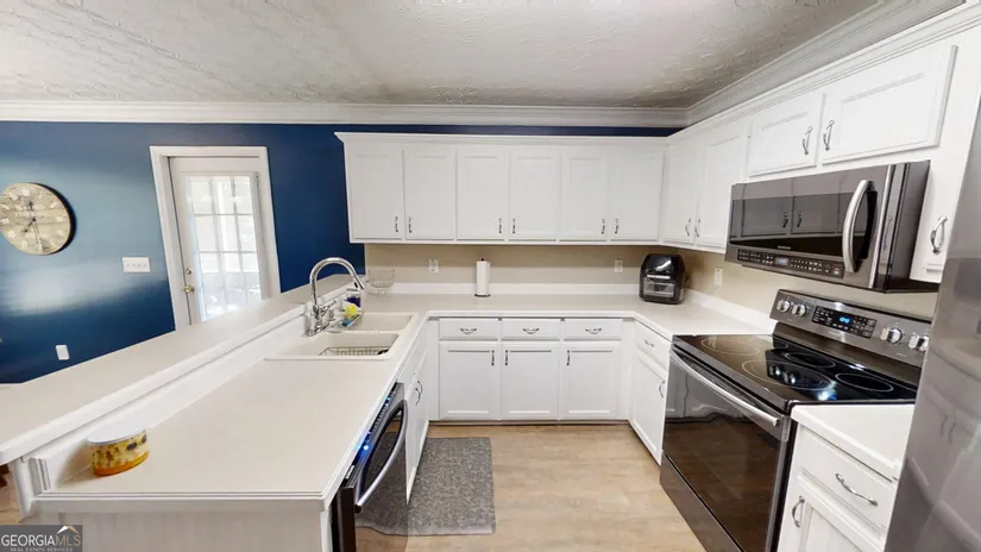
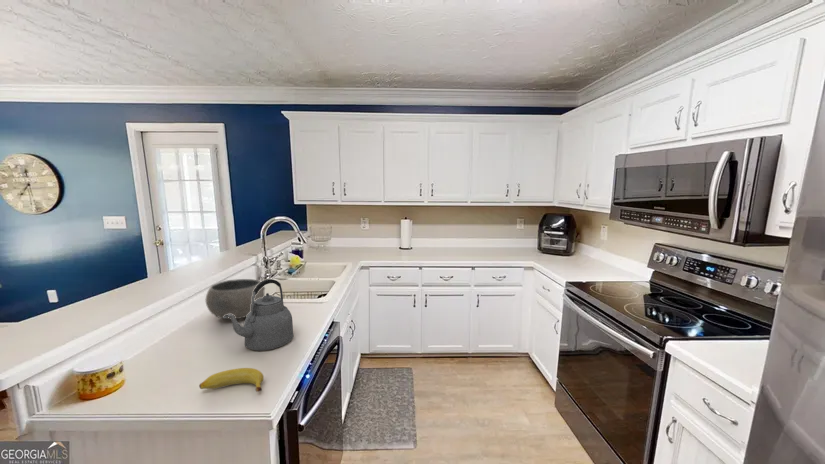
+ banana (232, 382)
+ bowl (236, 299)
+ kettle (258, 314)
